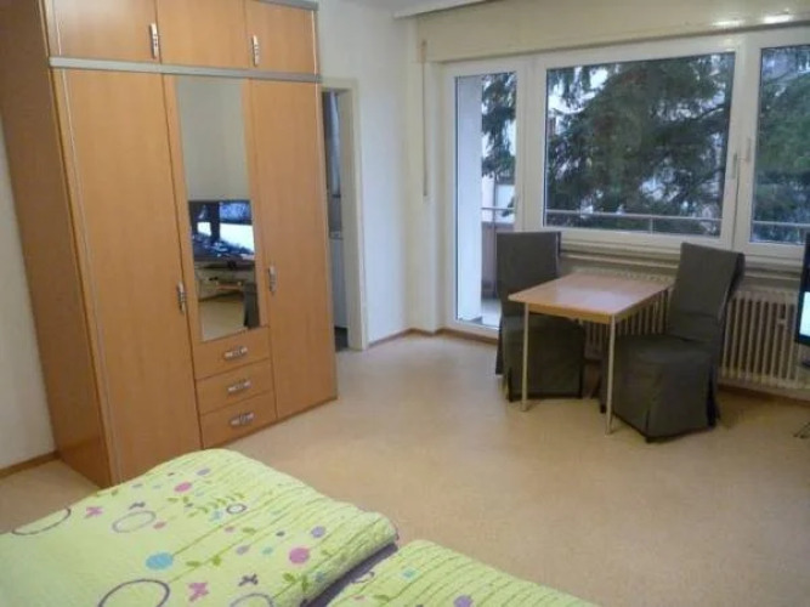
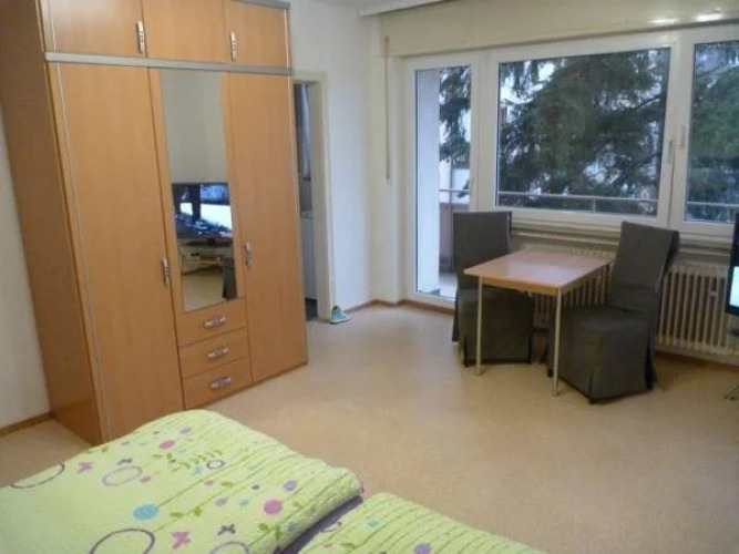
+ sneaker (340, 311)
